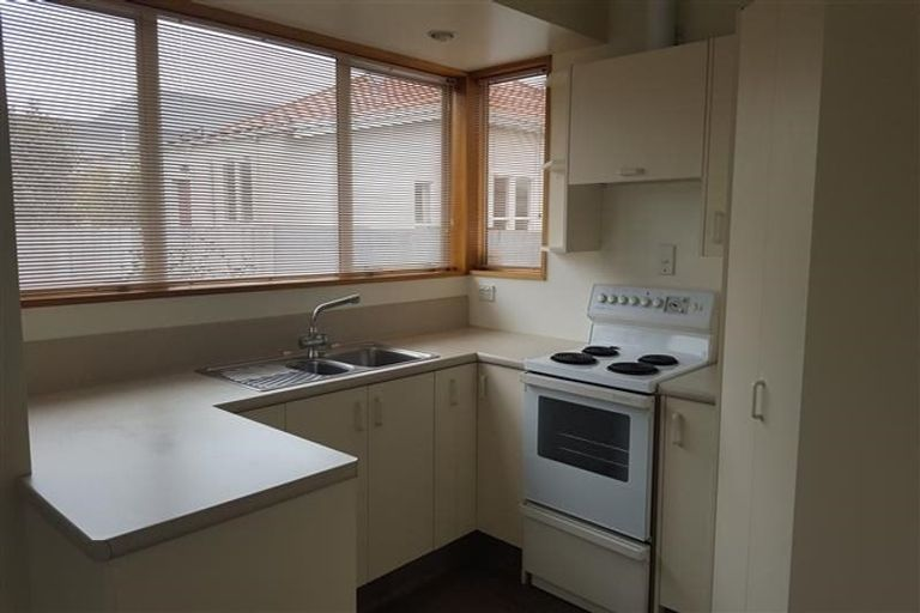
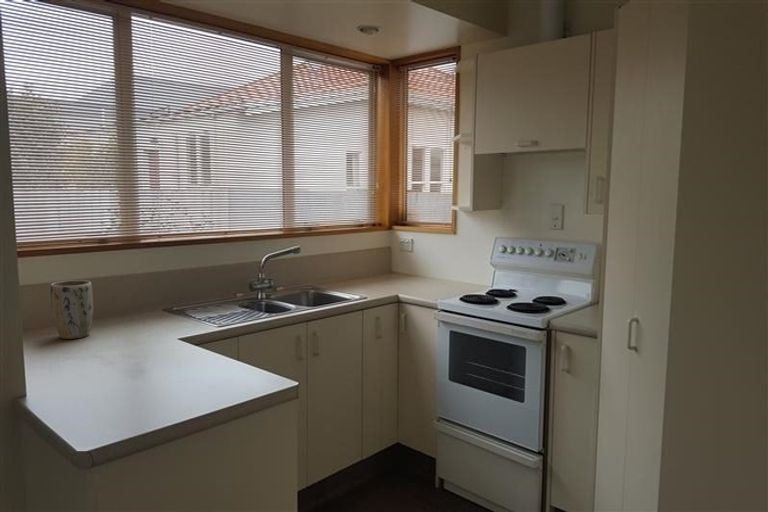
+ plant pot (72, 309)
